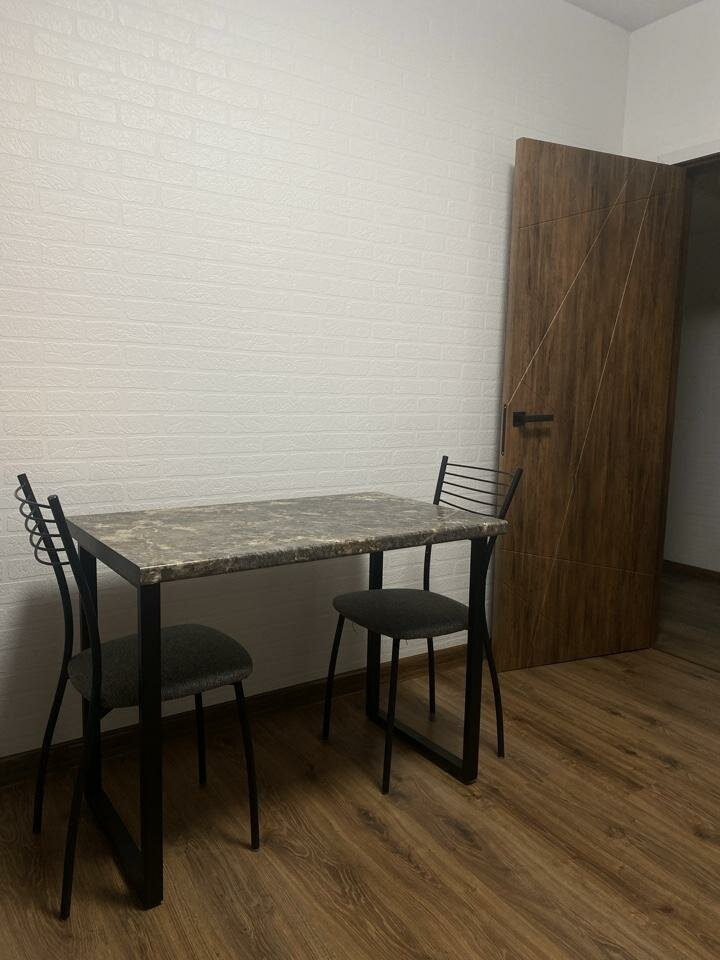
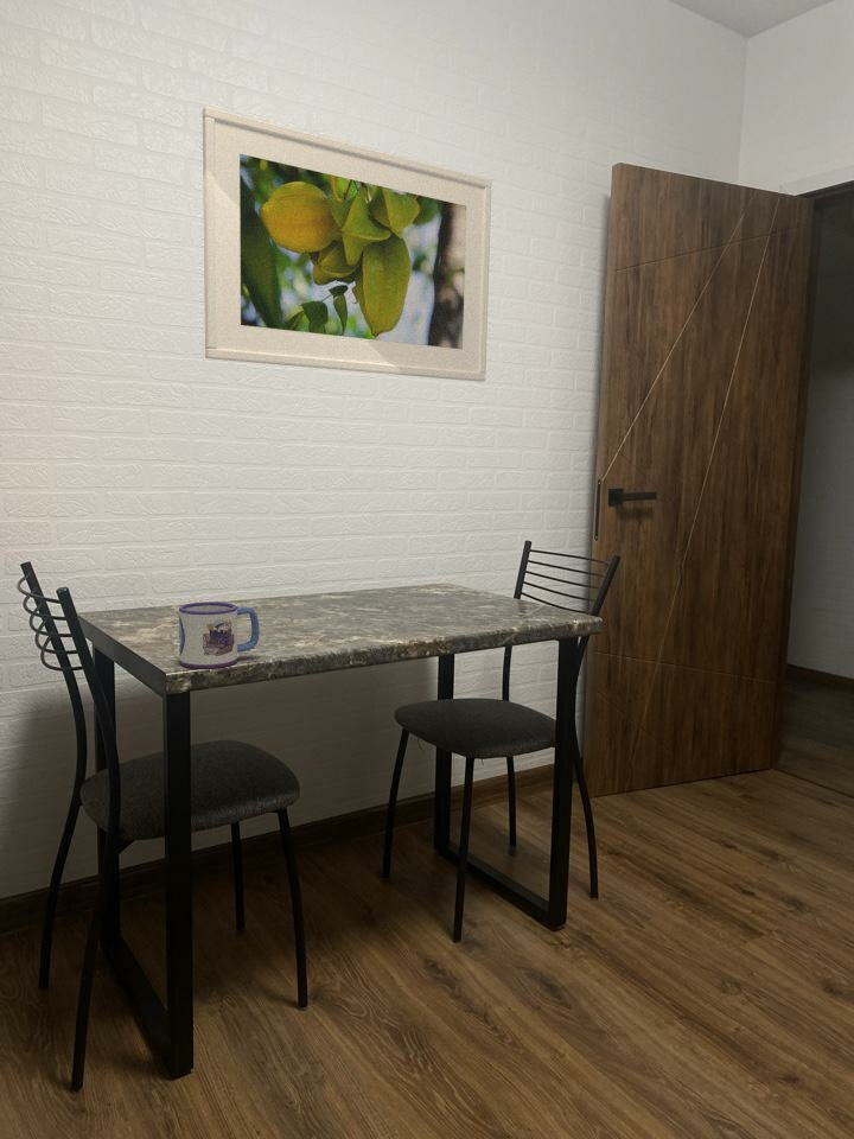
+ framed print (361, 261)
+ mug (219, 632)
